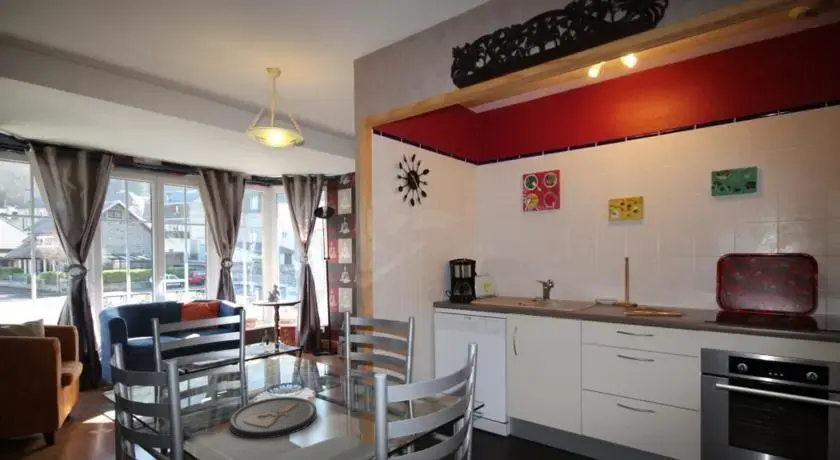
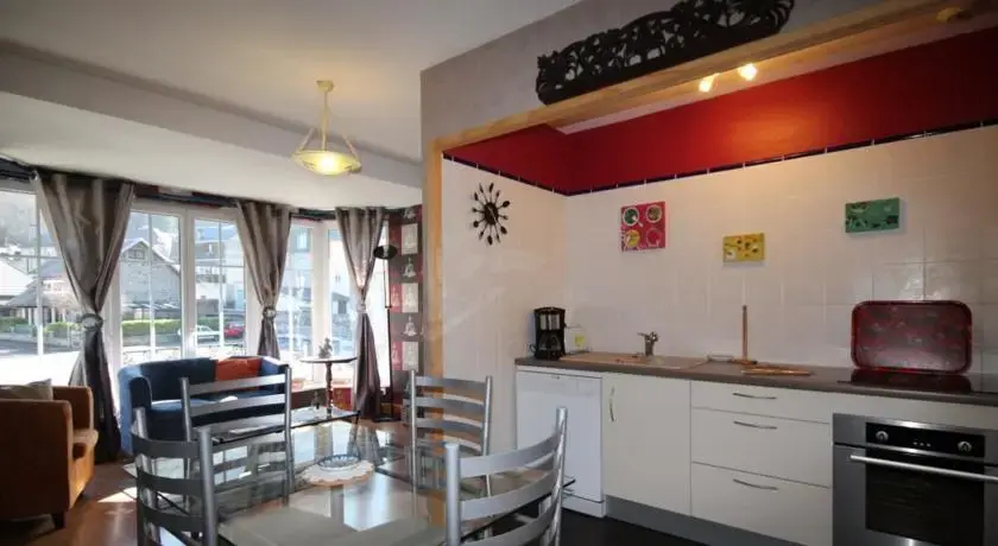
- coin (274, 416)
